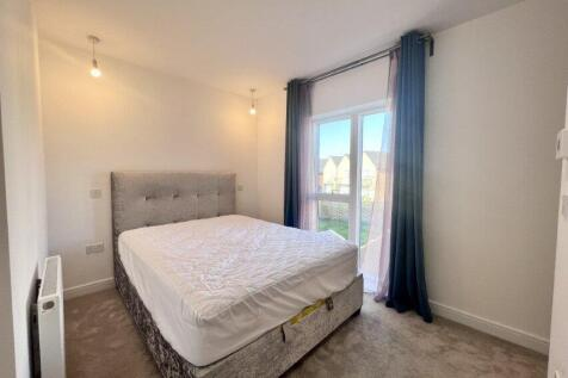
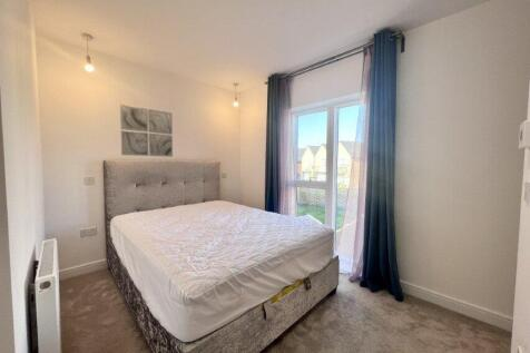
+ wall art (147, 133)
